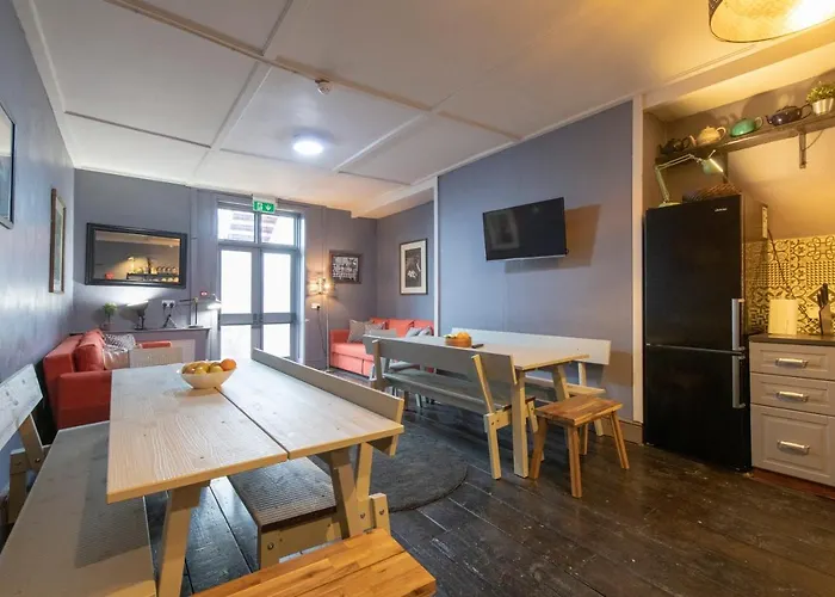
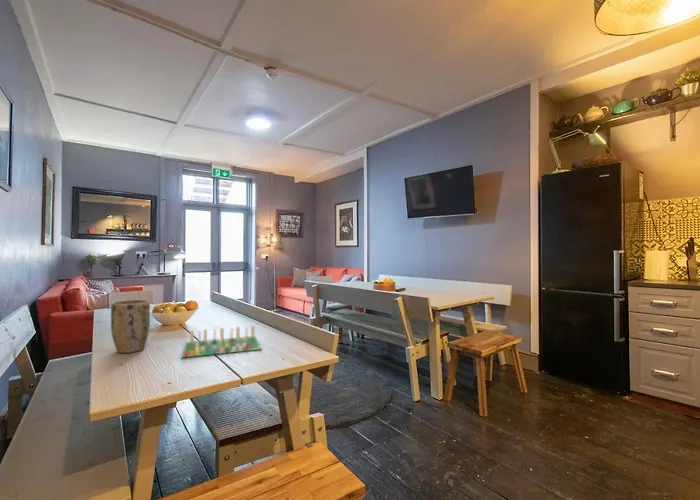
+ board game (222, 339)
+ plant pot (130, 325)
